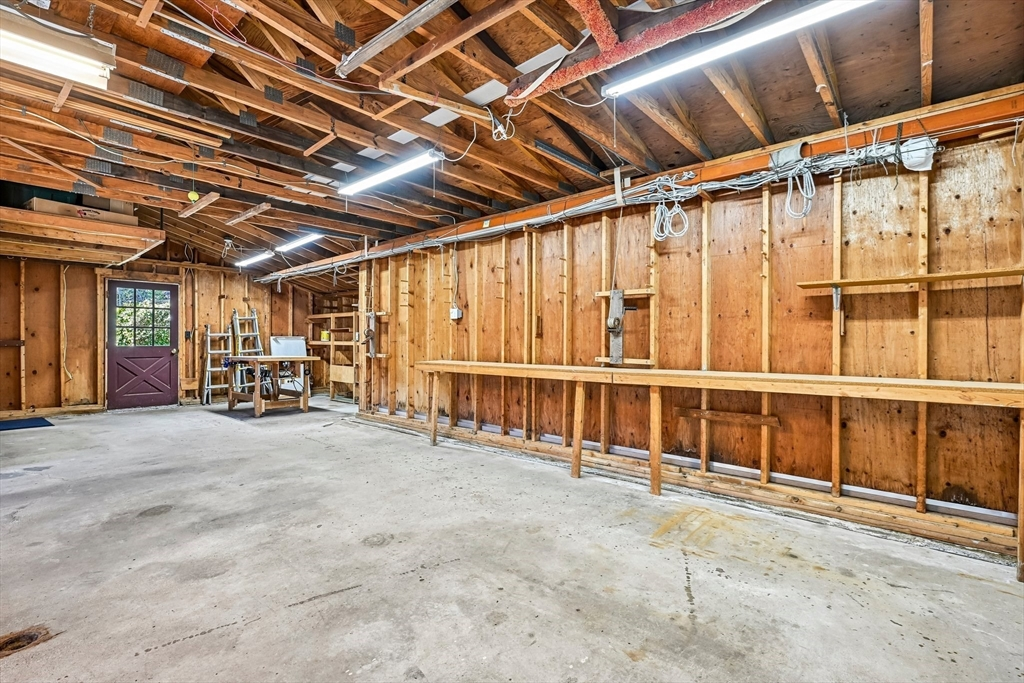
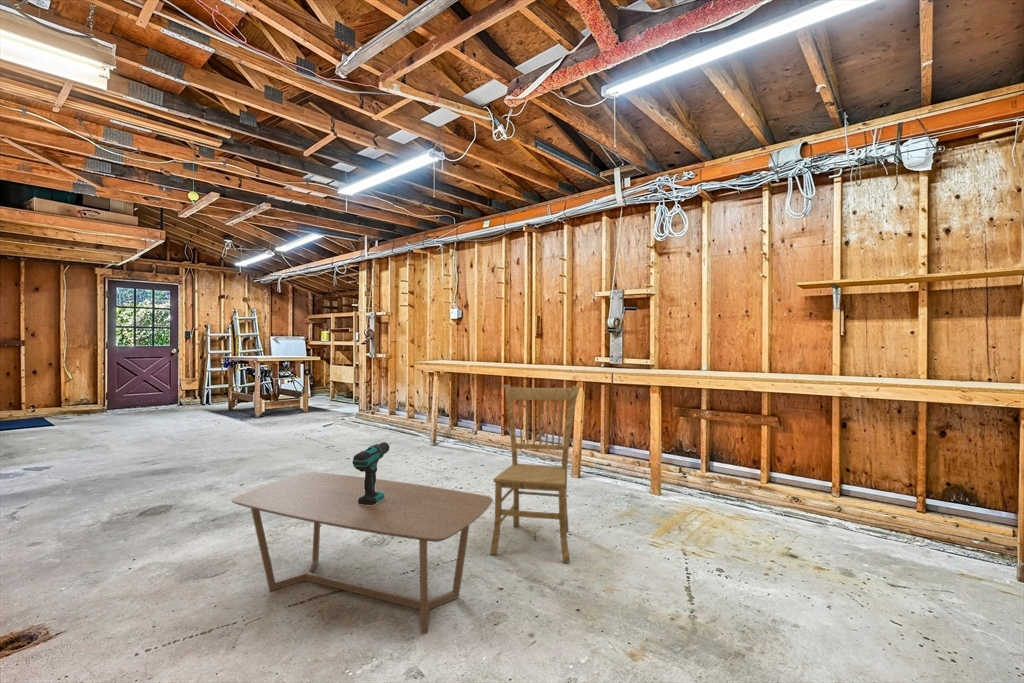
+ dining chair (535, 465)
+ coffee table (364, 531)
+ power drill (374, 471)
